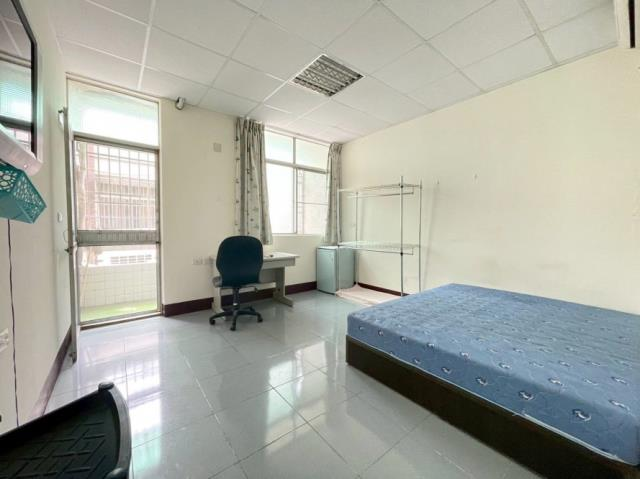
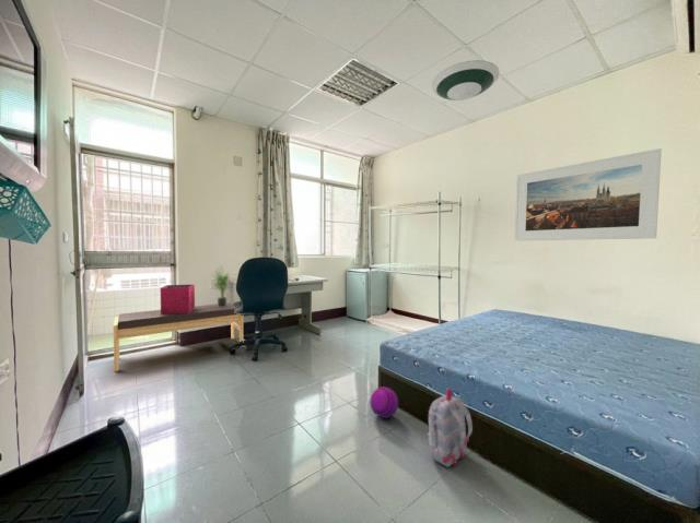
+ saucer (464, 88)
+ ball (384, 402)
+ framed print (575, 202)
+ bench (183, 329)
+ storage bin (177, 298)
+ potted plant (222, 285)
+ backpack (450, 423)
